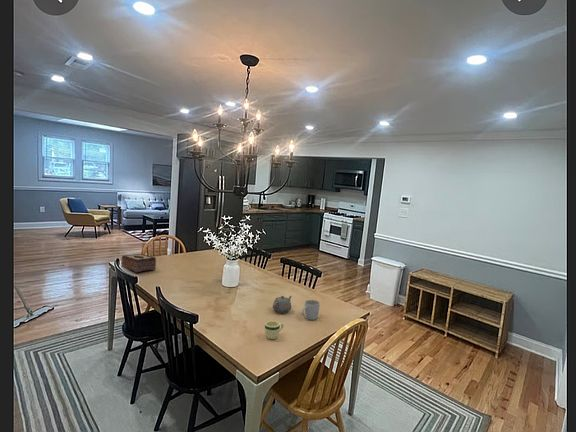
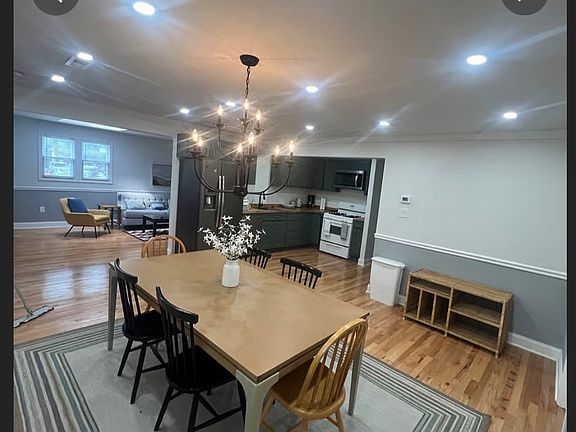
- tissue box (138, 262)
- mug (309, 310)
- teapot (282, 303)
- mug (274, 329)
